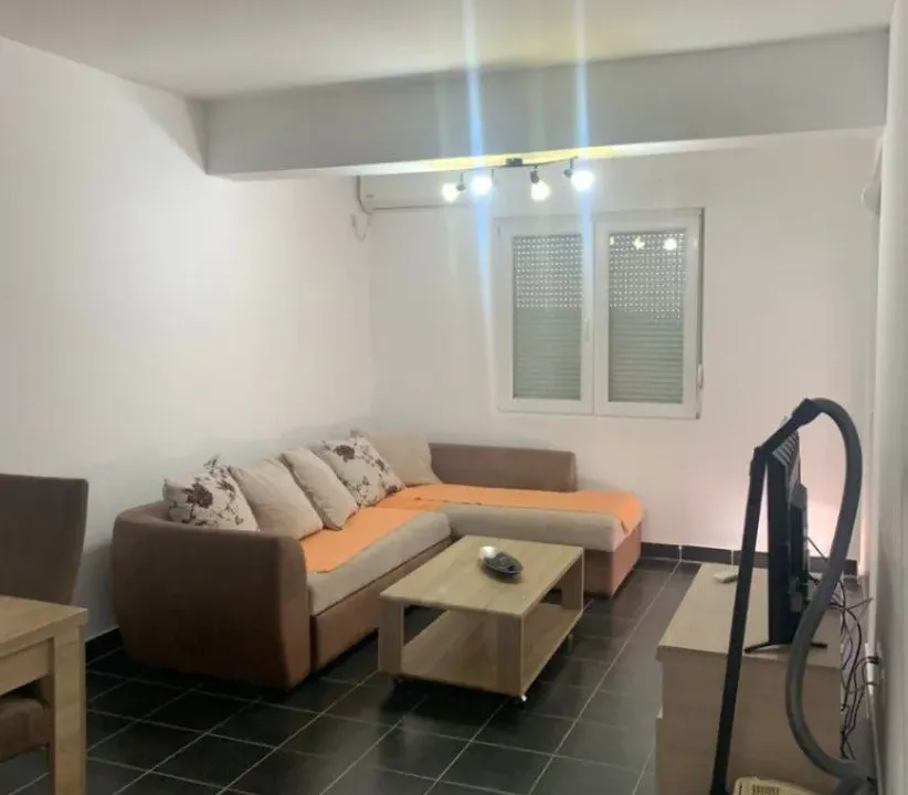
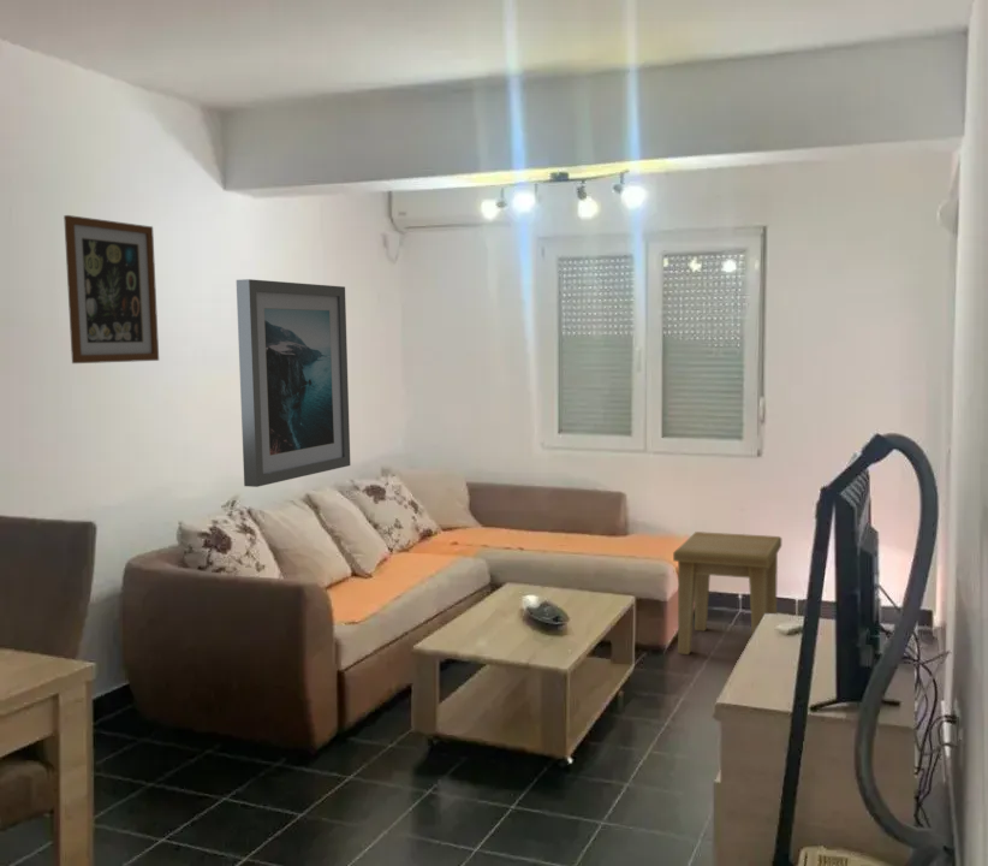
+ wall art (114, 291)
+ wall art (297, 380)
+ side table (732, 576)
